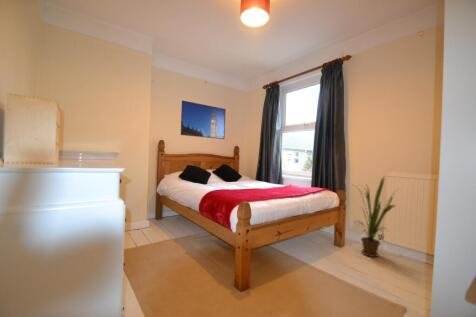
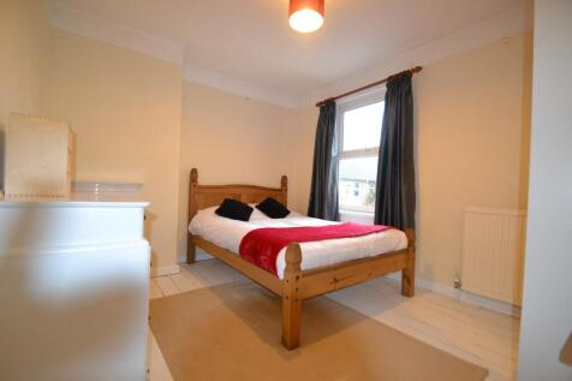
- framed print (204, 121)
- house plant (371, 214)
